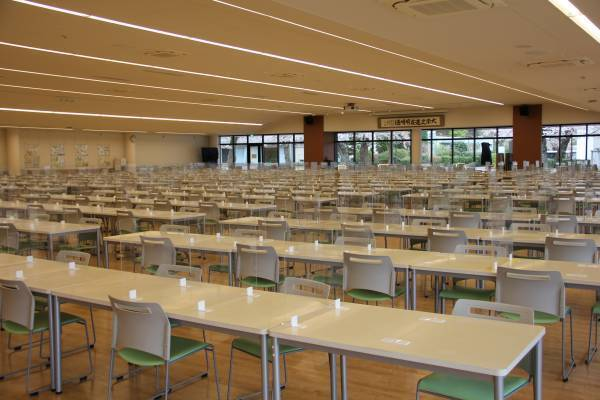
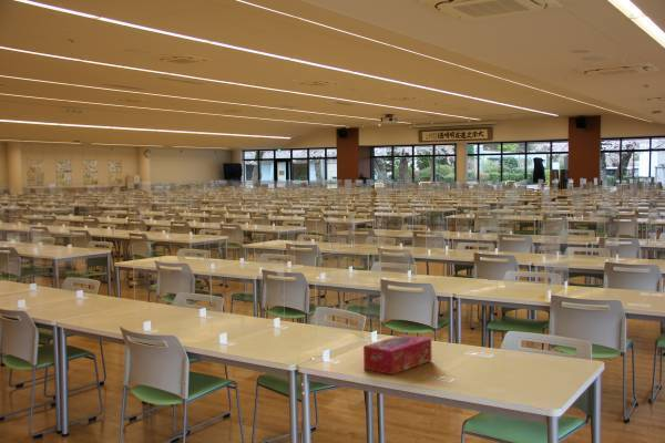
+ tissue box (398, 353)
